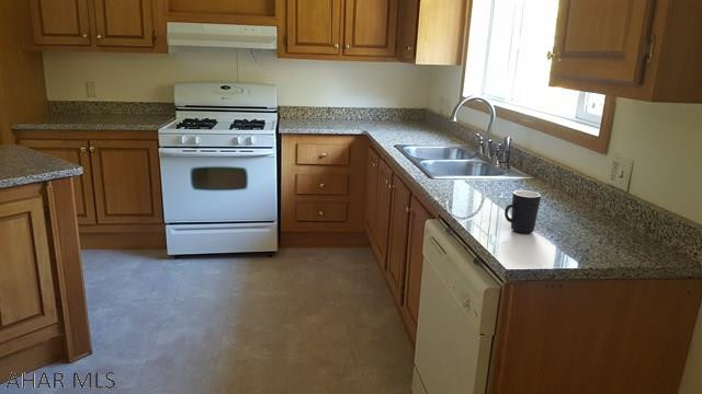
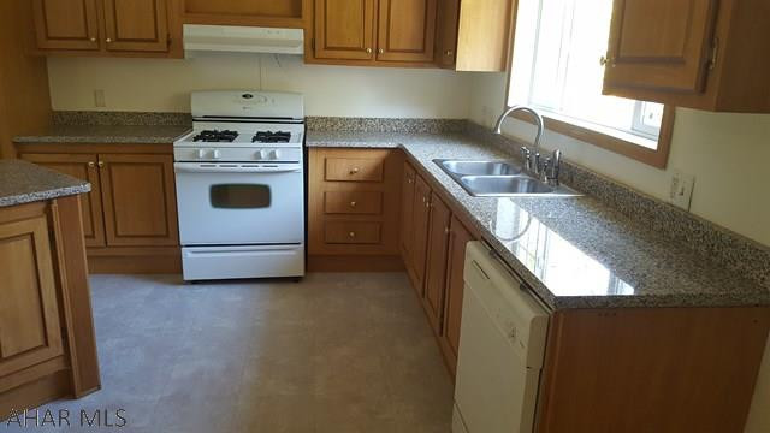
- mug (520, 212)
